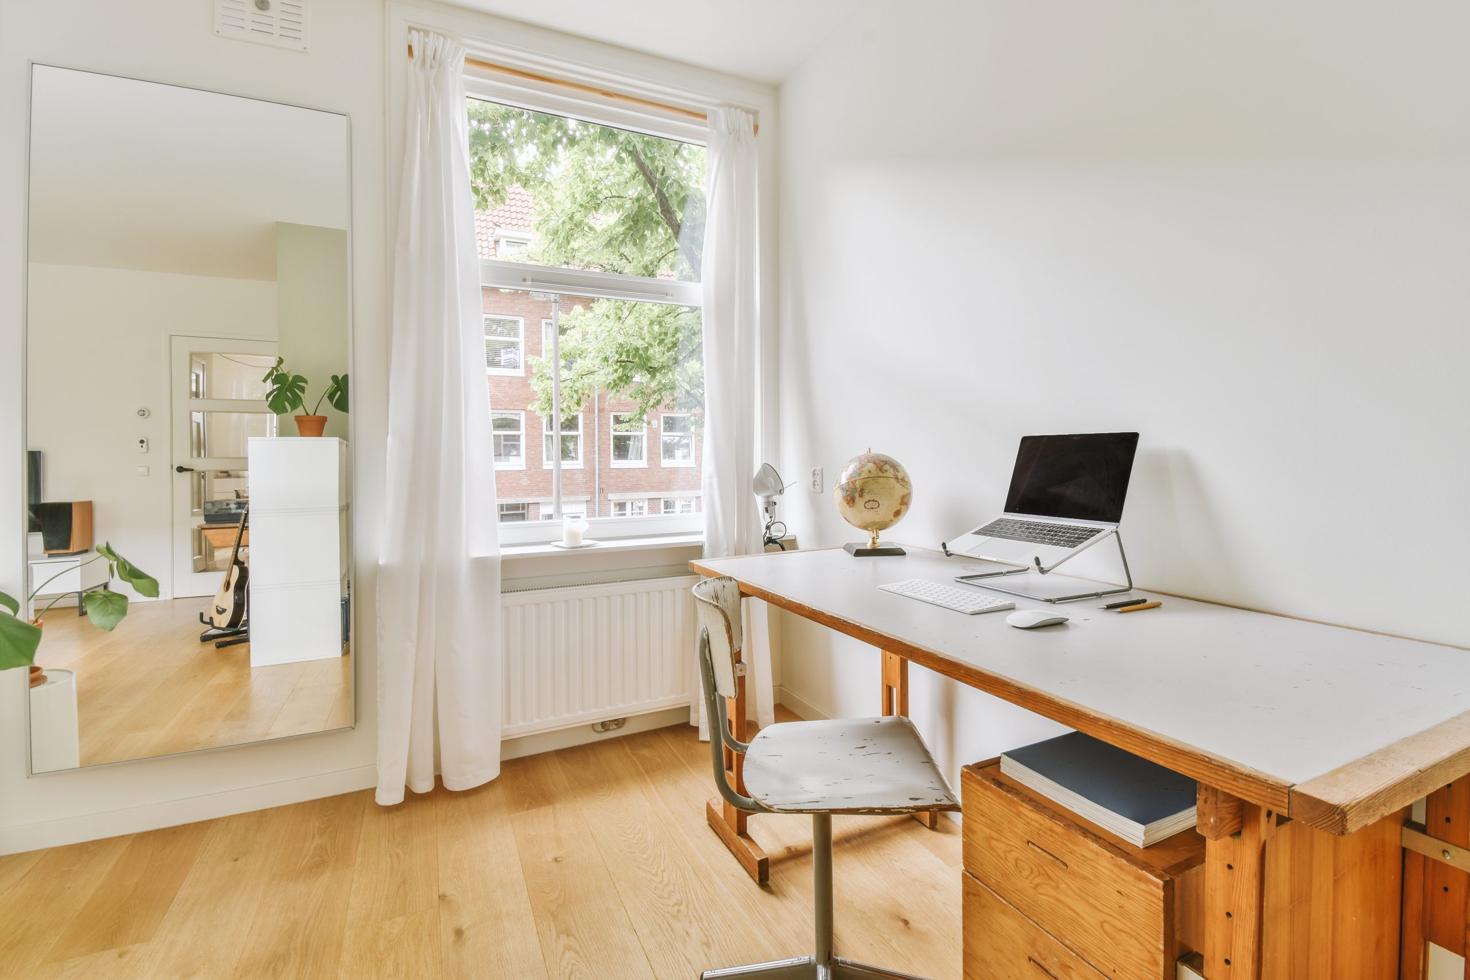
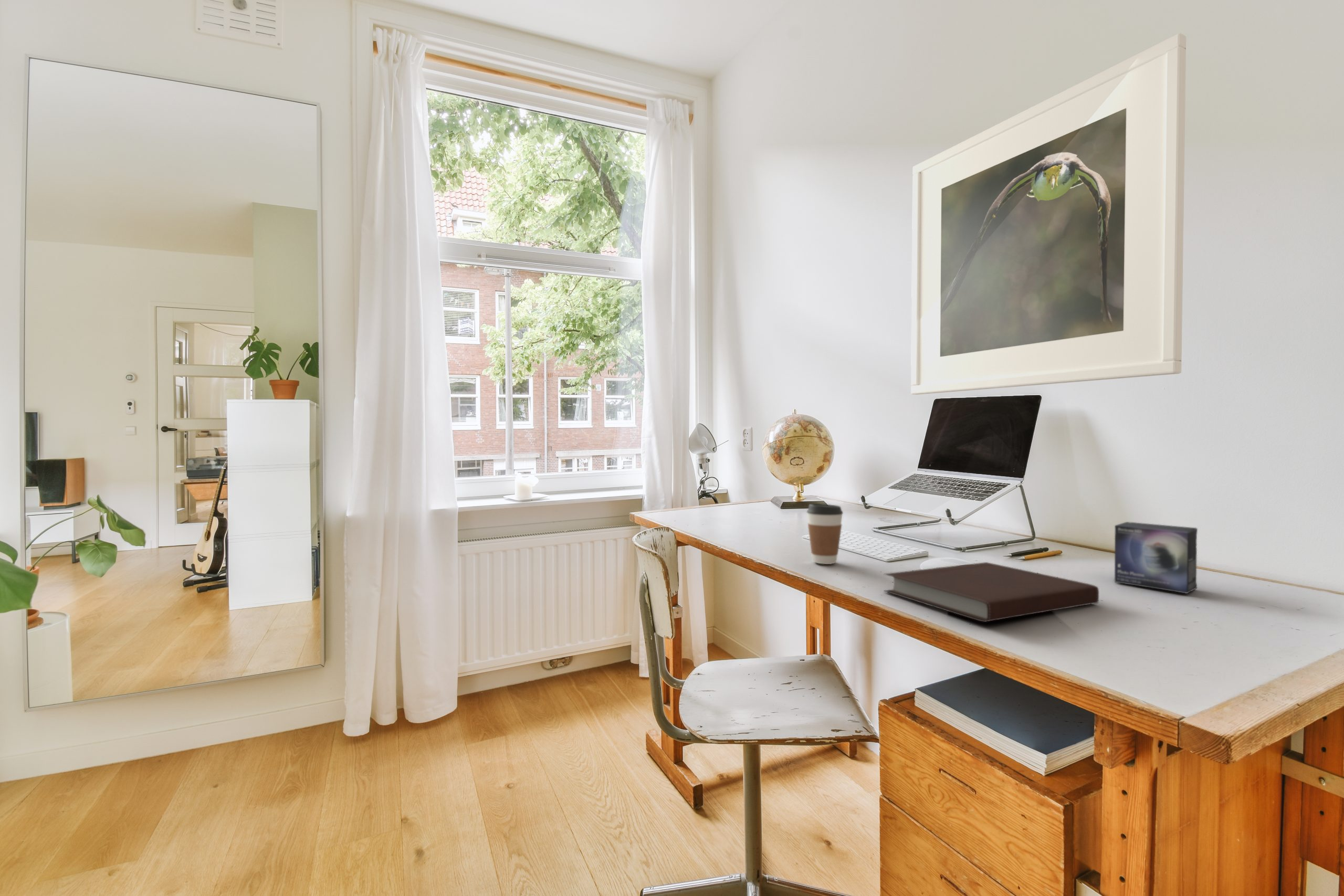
+ notebook (986, 588)
+ coffee cup (824, 533)
+ small box (1154, 555)
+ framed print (1021, 250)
